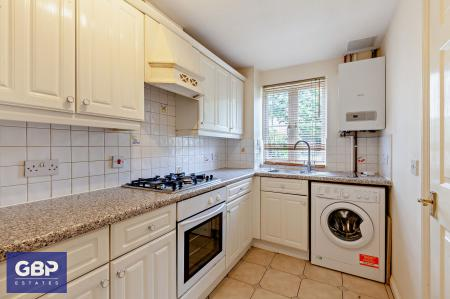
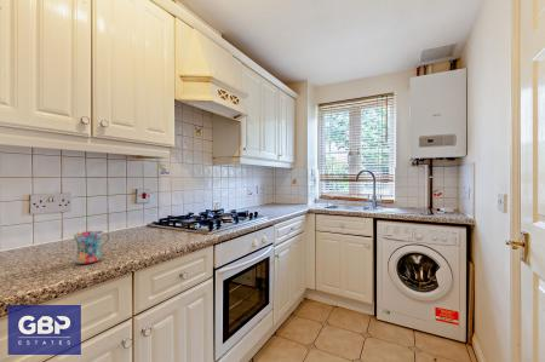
+ mug (92, 246)
